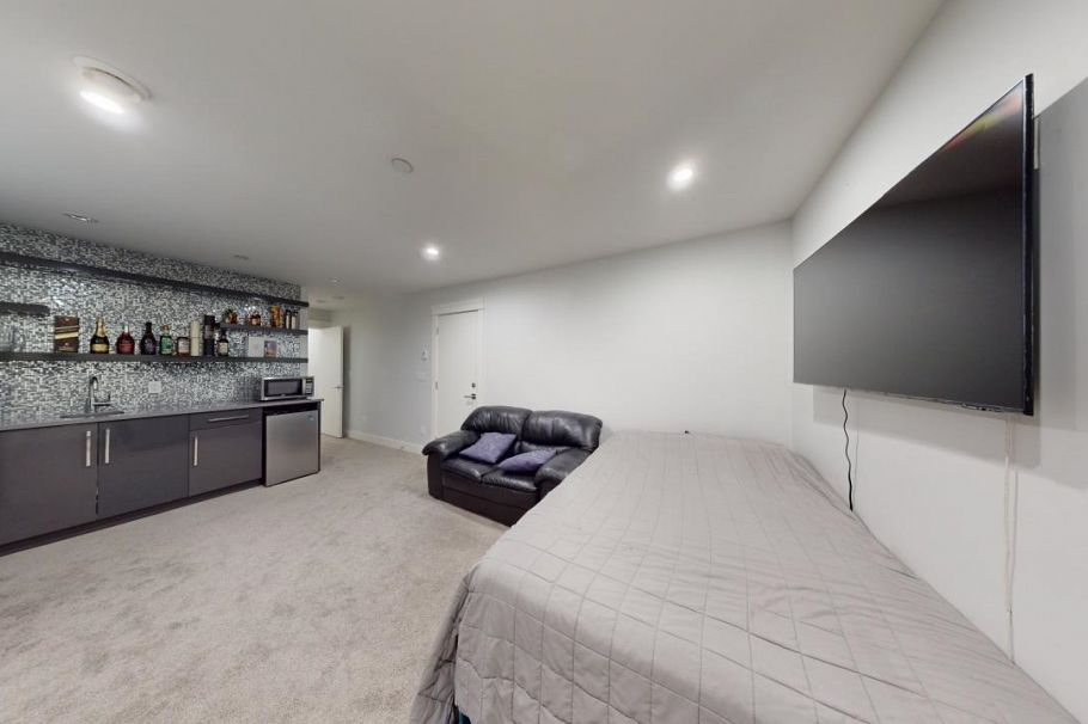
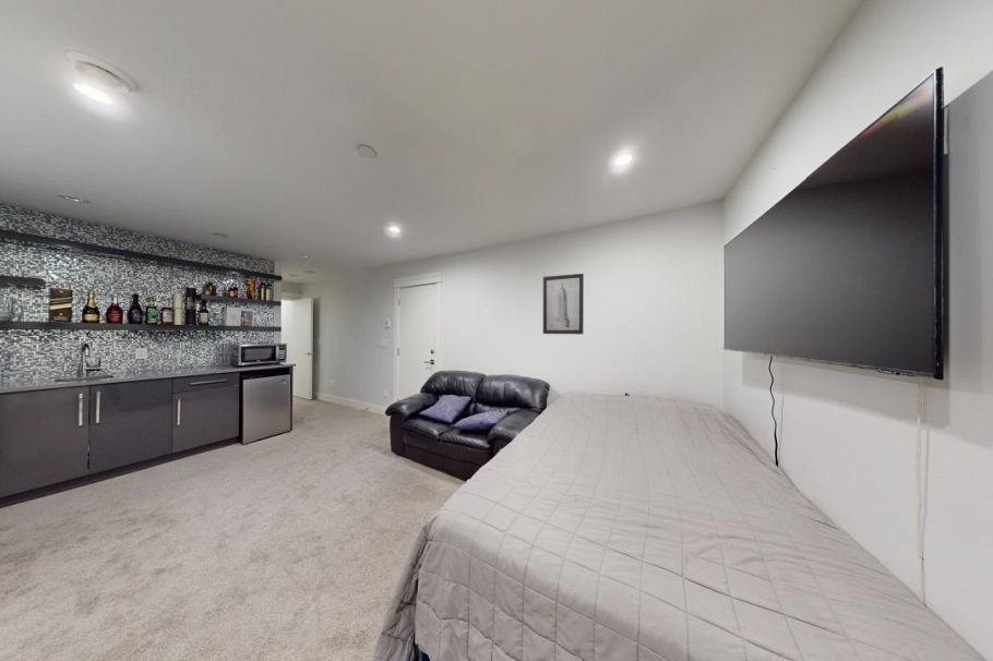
+ wall art (562, 304)
